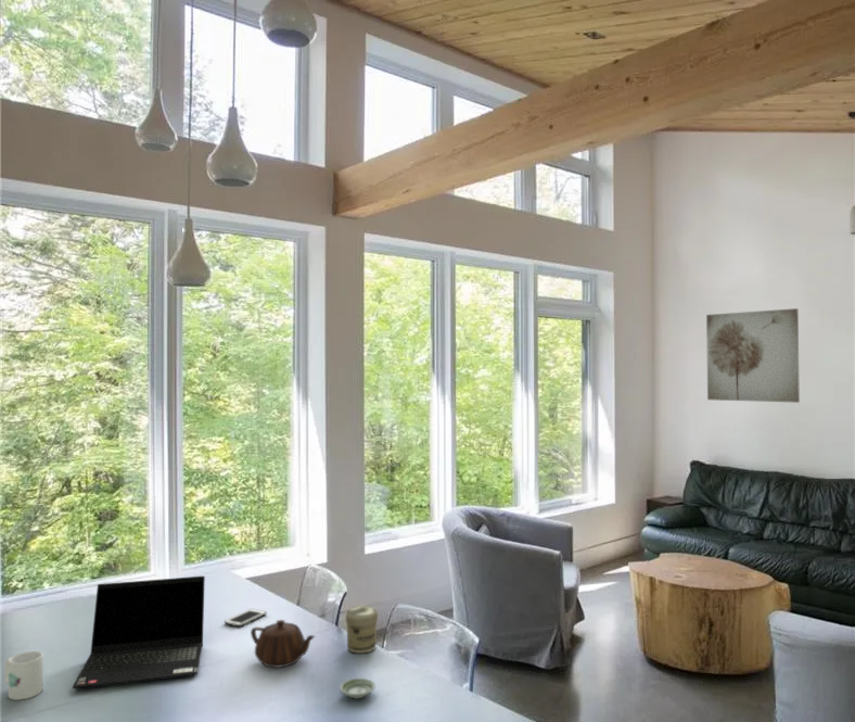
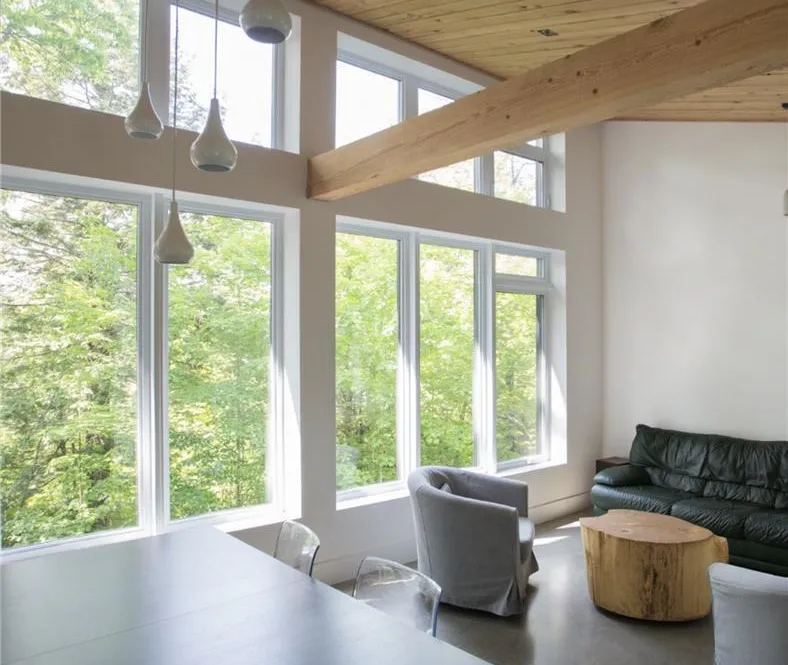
- jar (361, 629)
- cell phone (245, 617)
- mug (21, 673)
- wall art (750, 356)
- saucer (357, 689)
- teapot (282, 641)
- laptop computer (144, 628)
